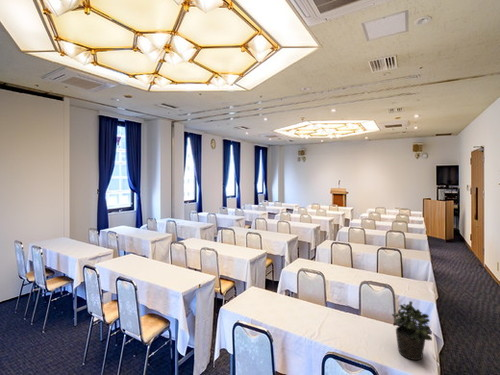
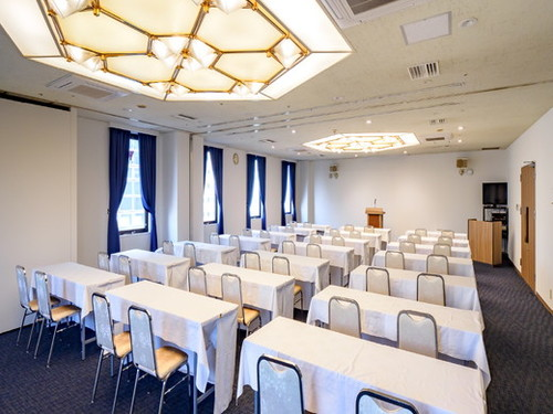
- potted plant (411, 328)
